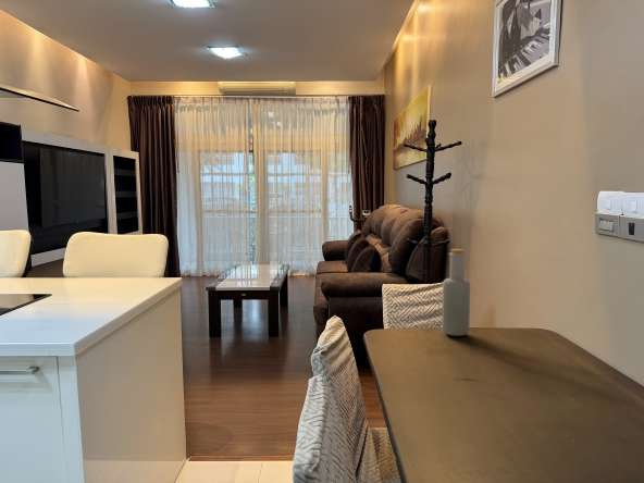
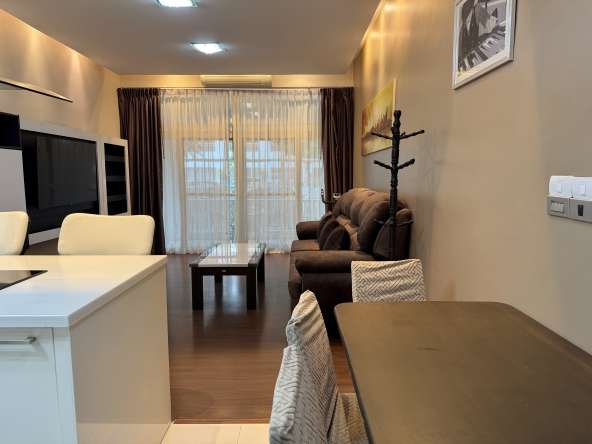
- bottle (456, 292)
